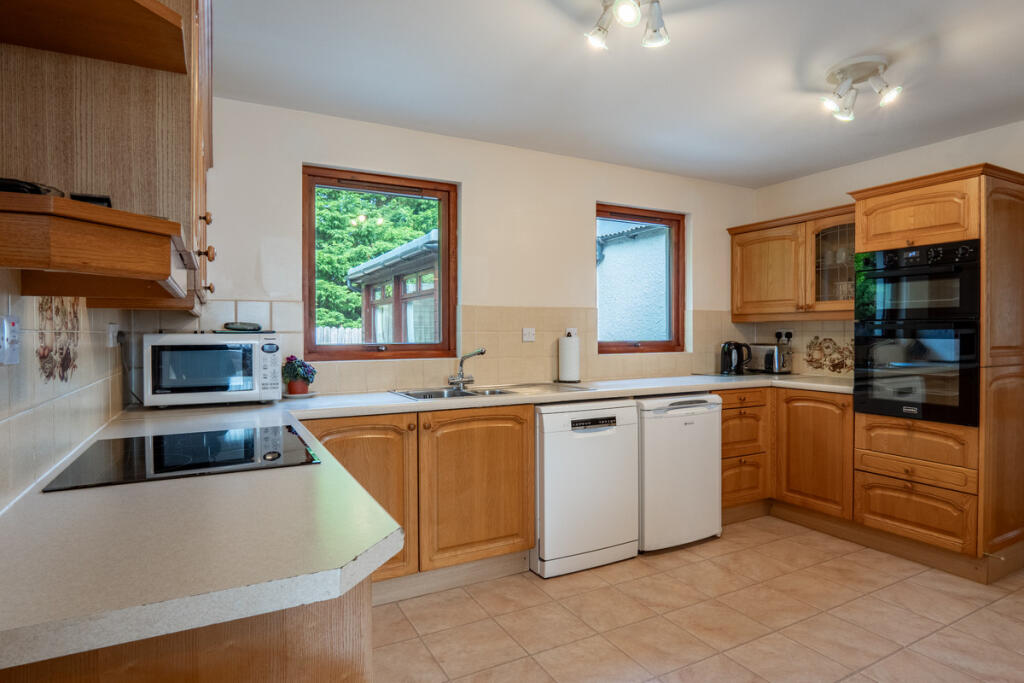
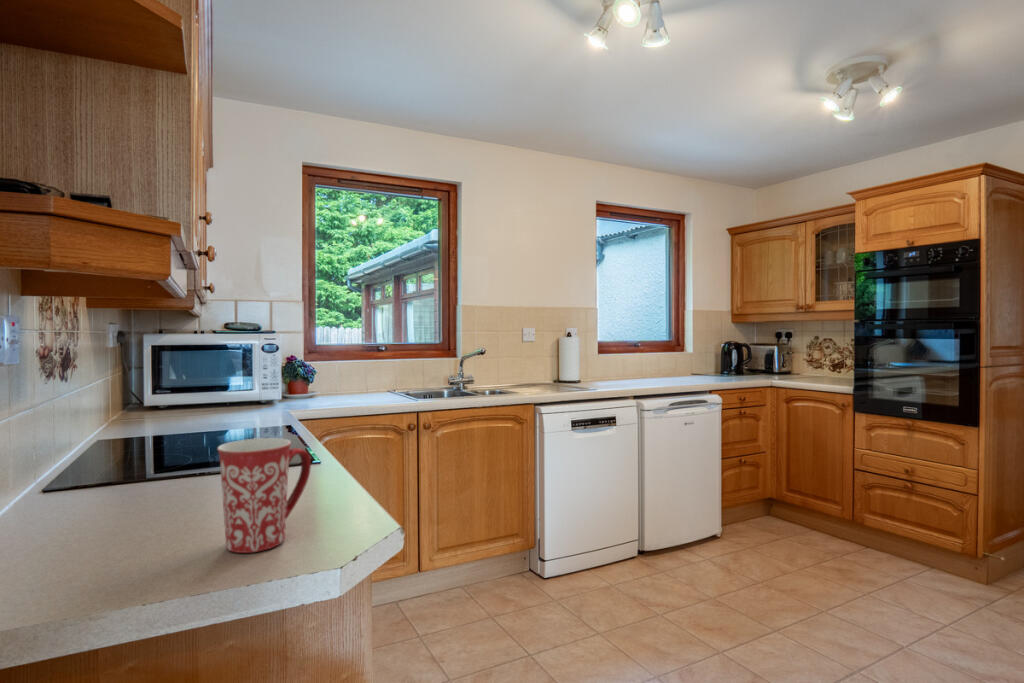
+ mug (268, 490)
